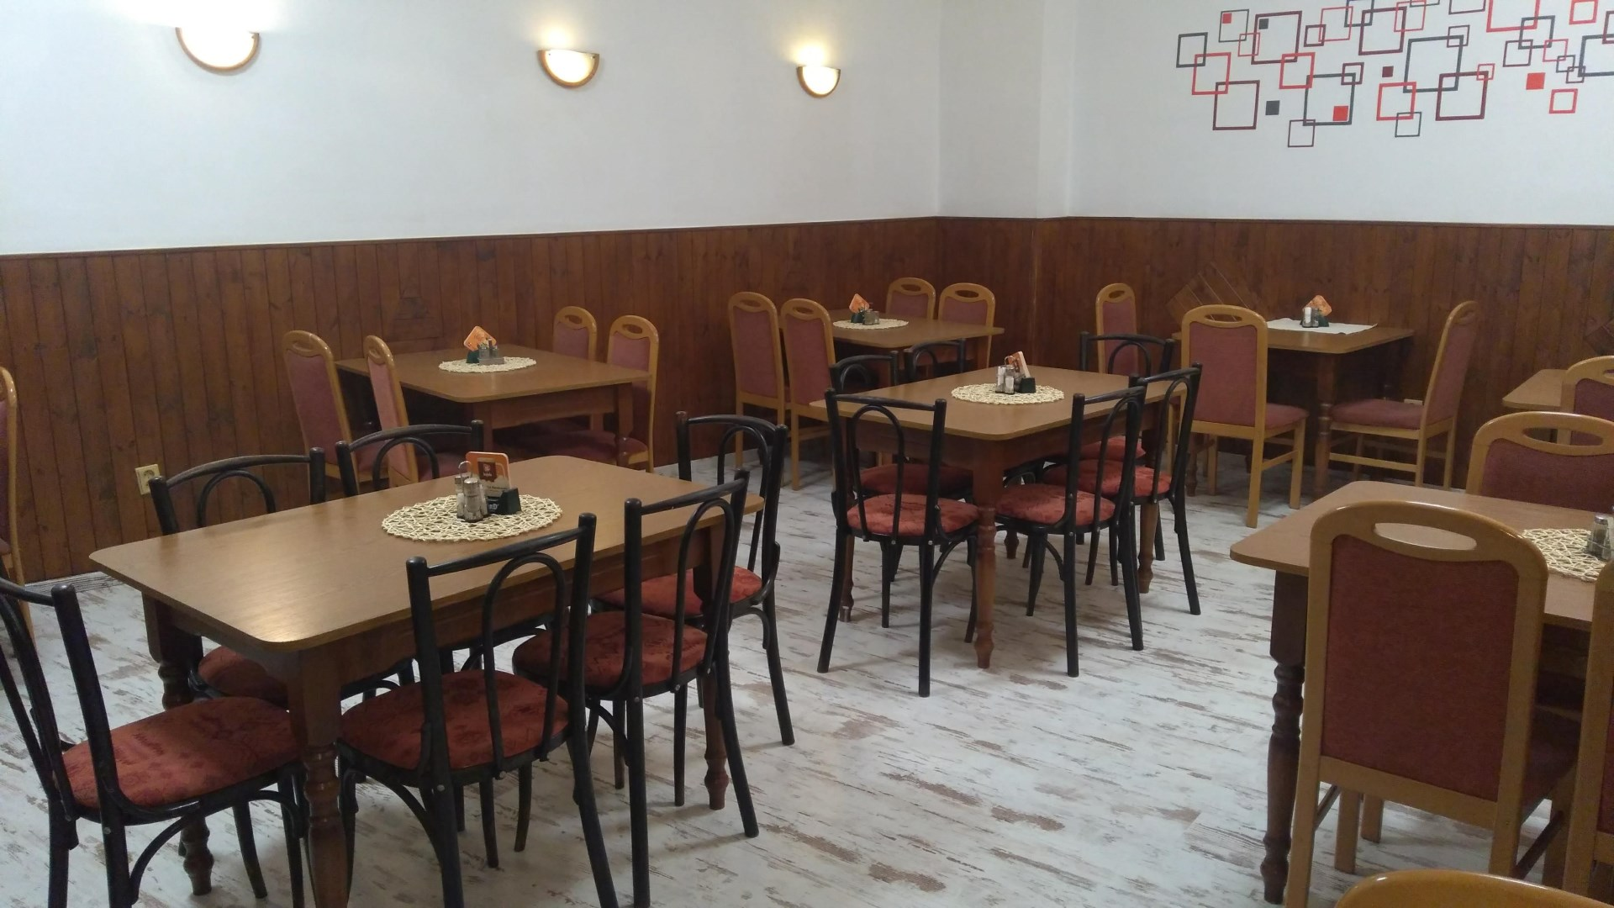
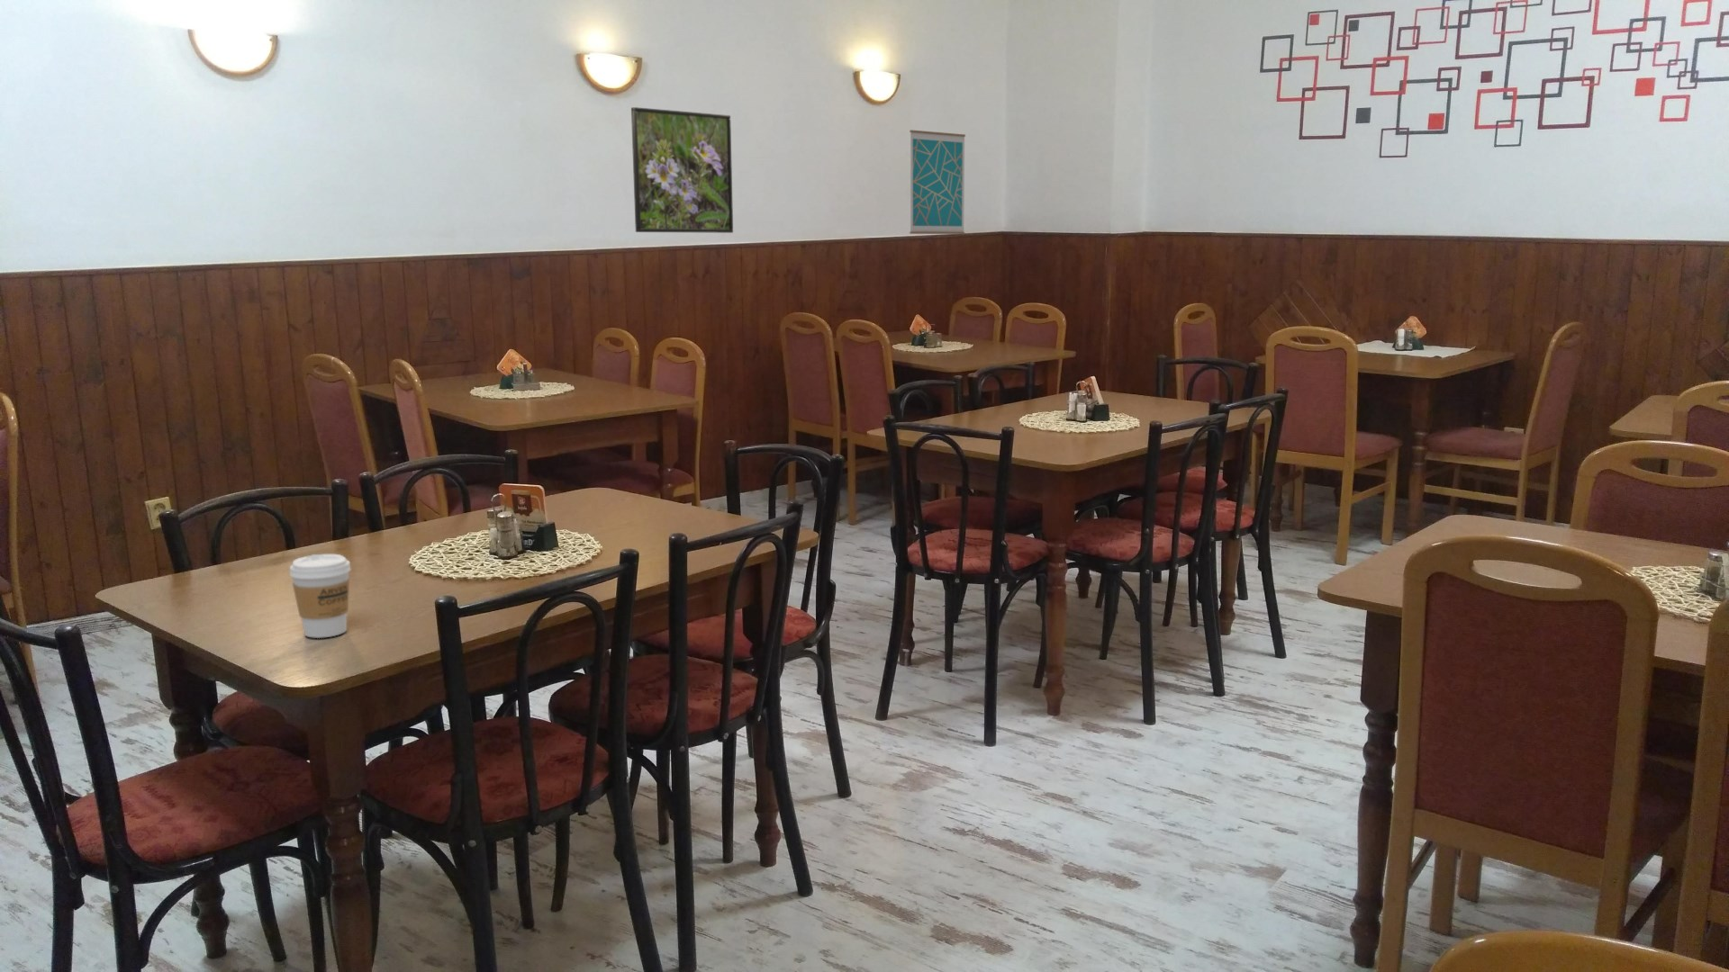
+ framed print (684, 172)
+ wall art (937, 183)
+ coffee cup (322, 595)
